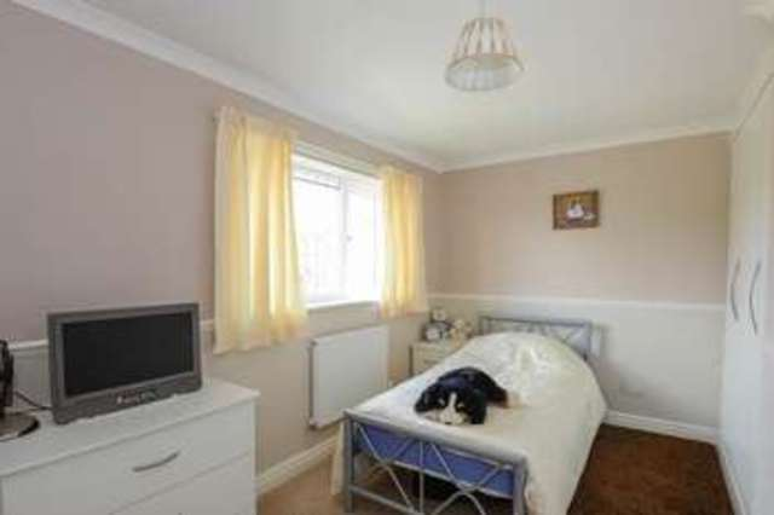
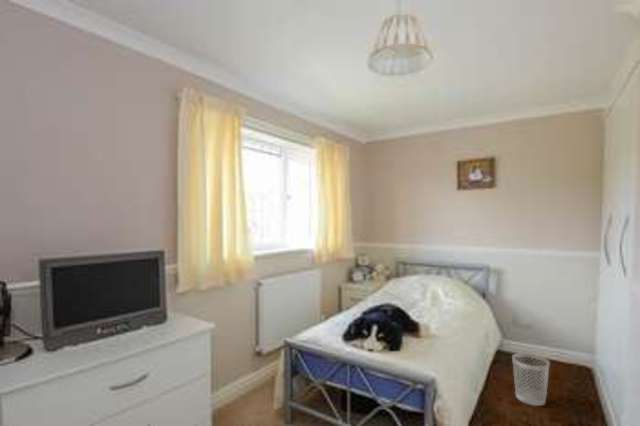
+ wastebasket (530, 379)
